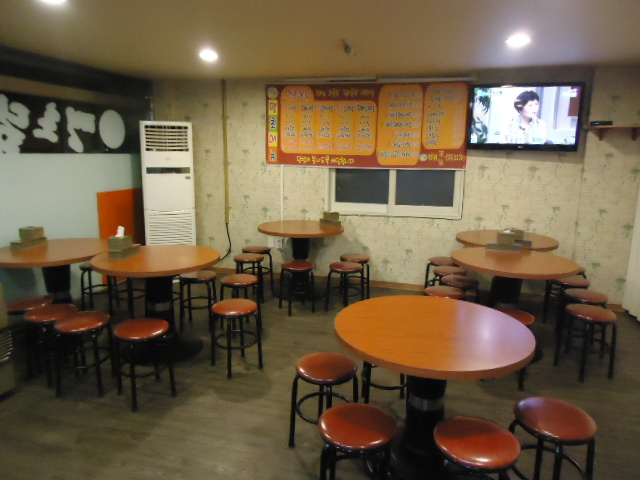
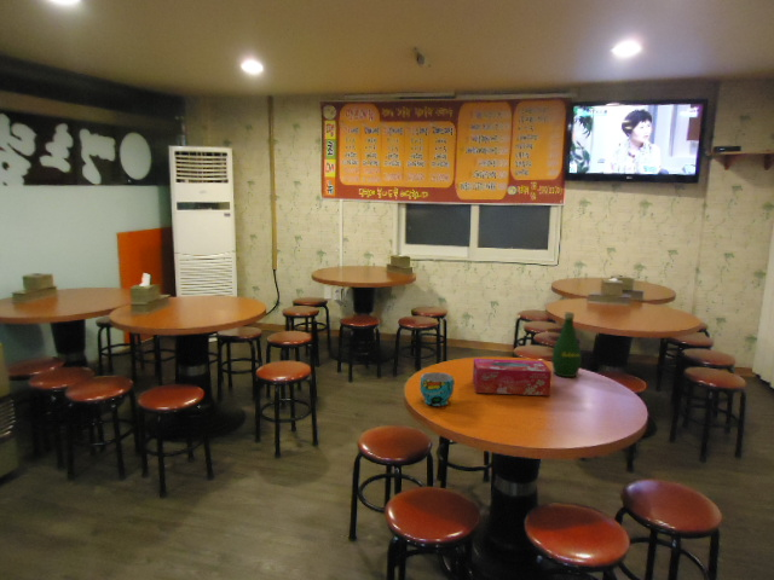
+ bottle (567, 343)
+ tissue box (510, 376)
+ cup (437, 389)
